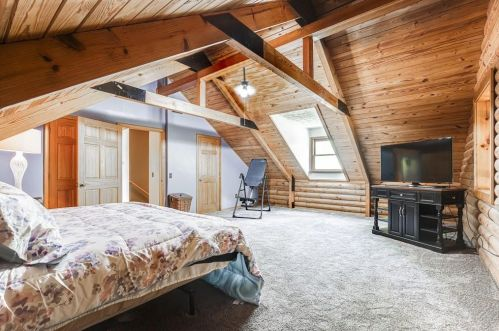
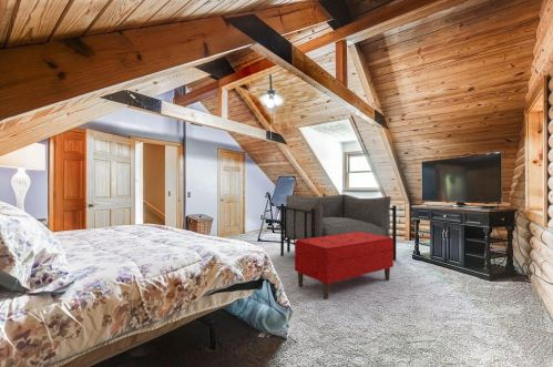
+ bench (345, 261)
+ armchair (332, 225)
